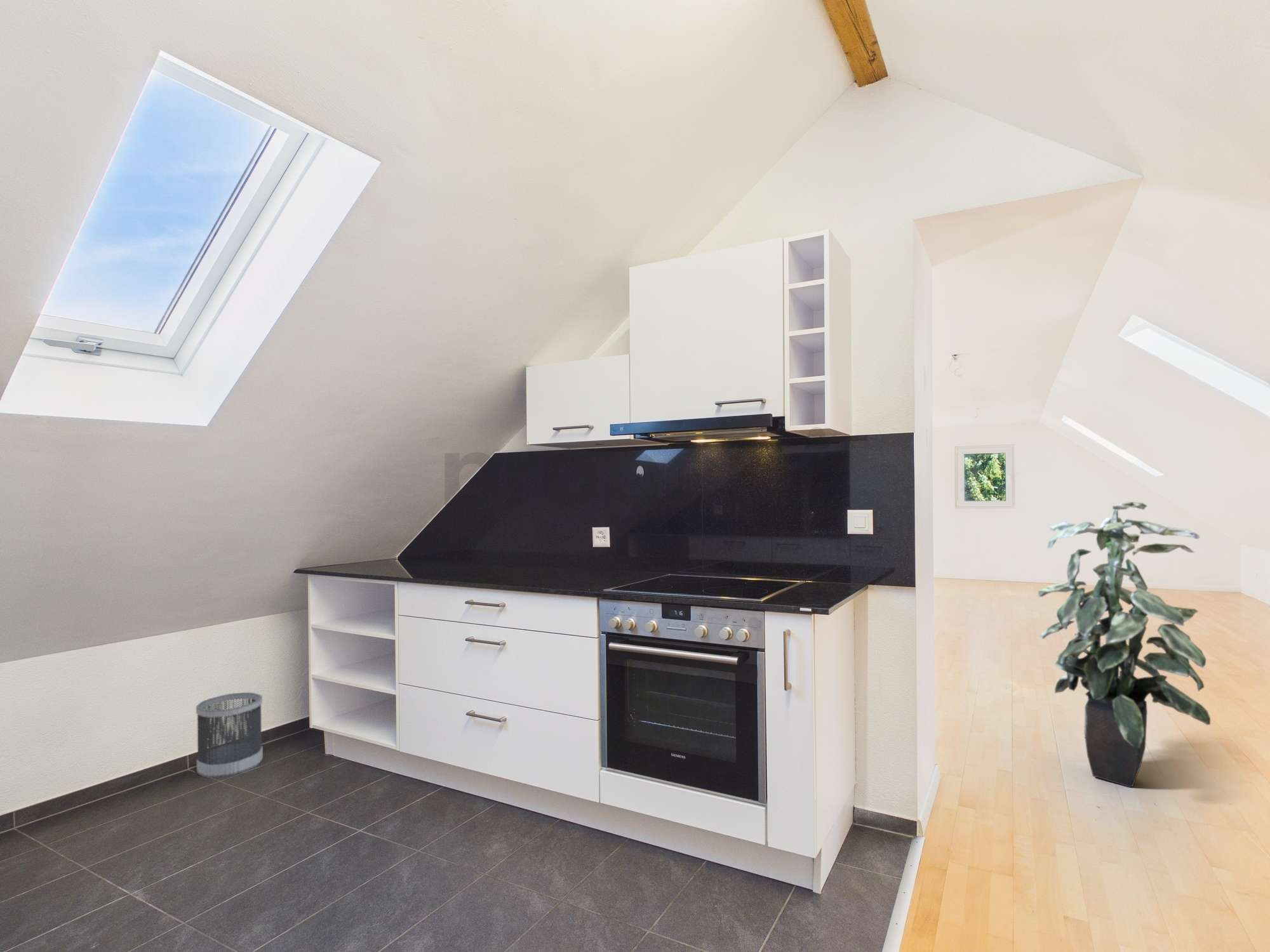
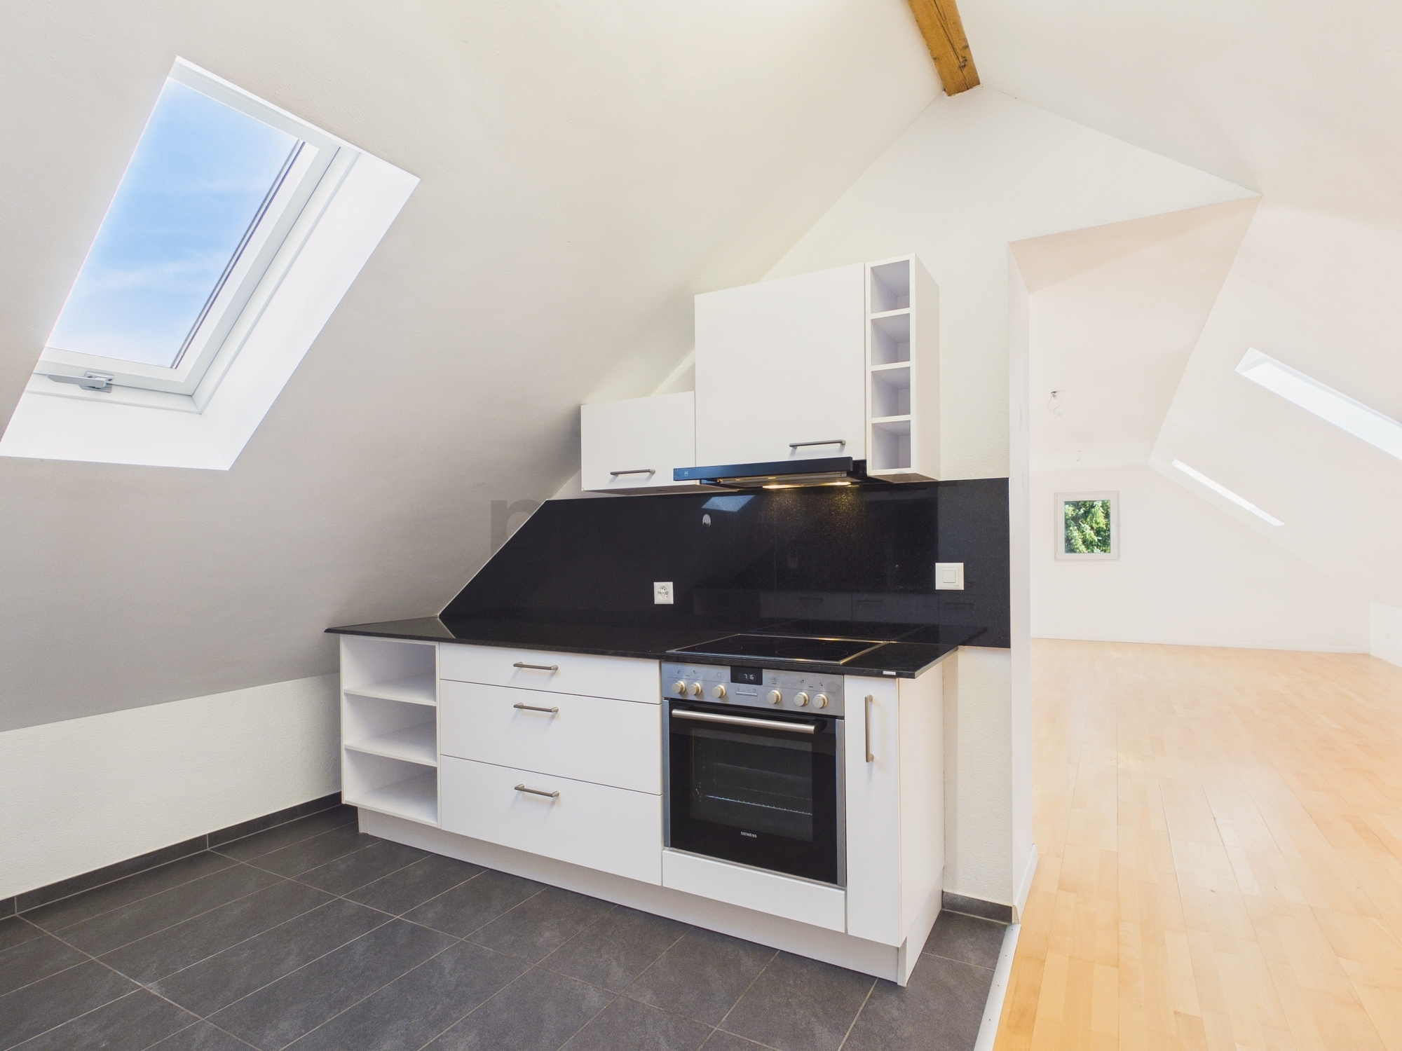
- wastebasket (230, 733)
- indoor plant (1123, 644)
